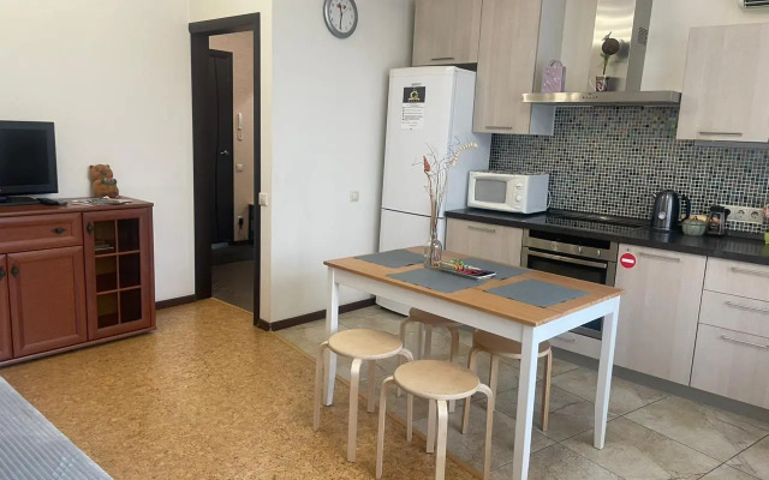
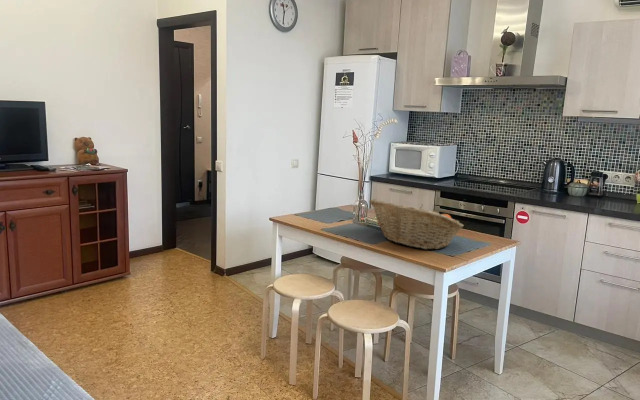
+ fruit basket (414, 220)
